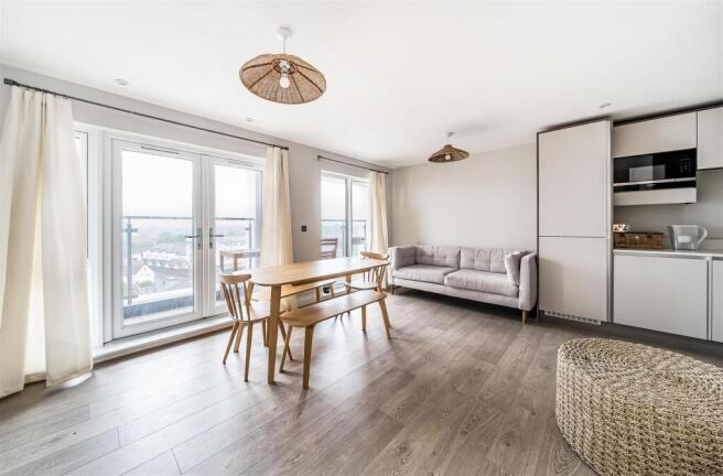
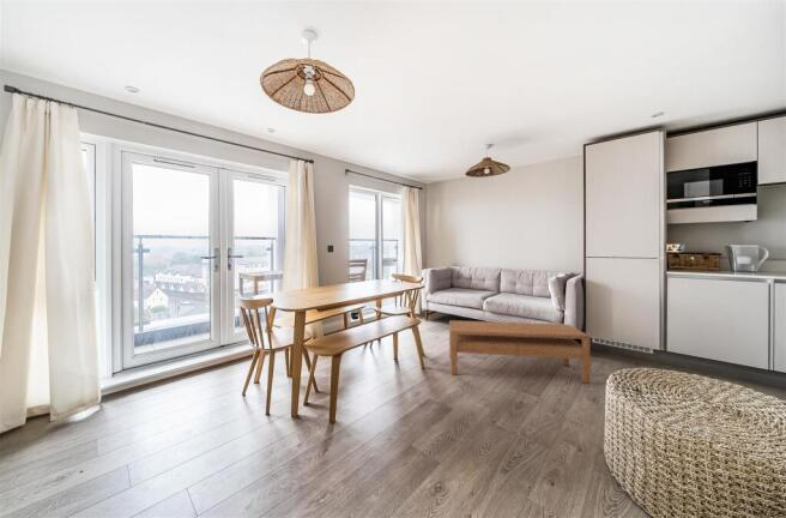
+ coffee table (512, 348)
